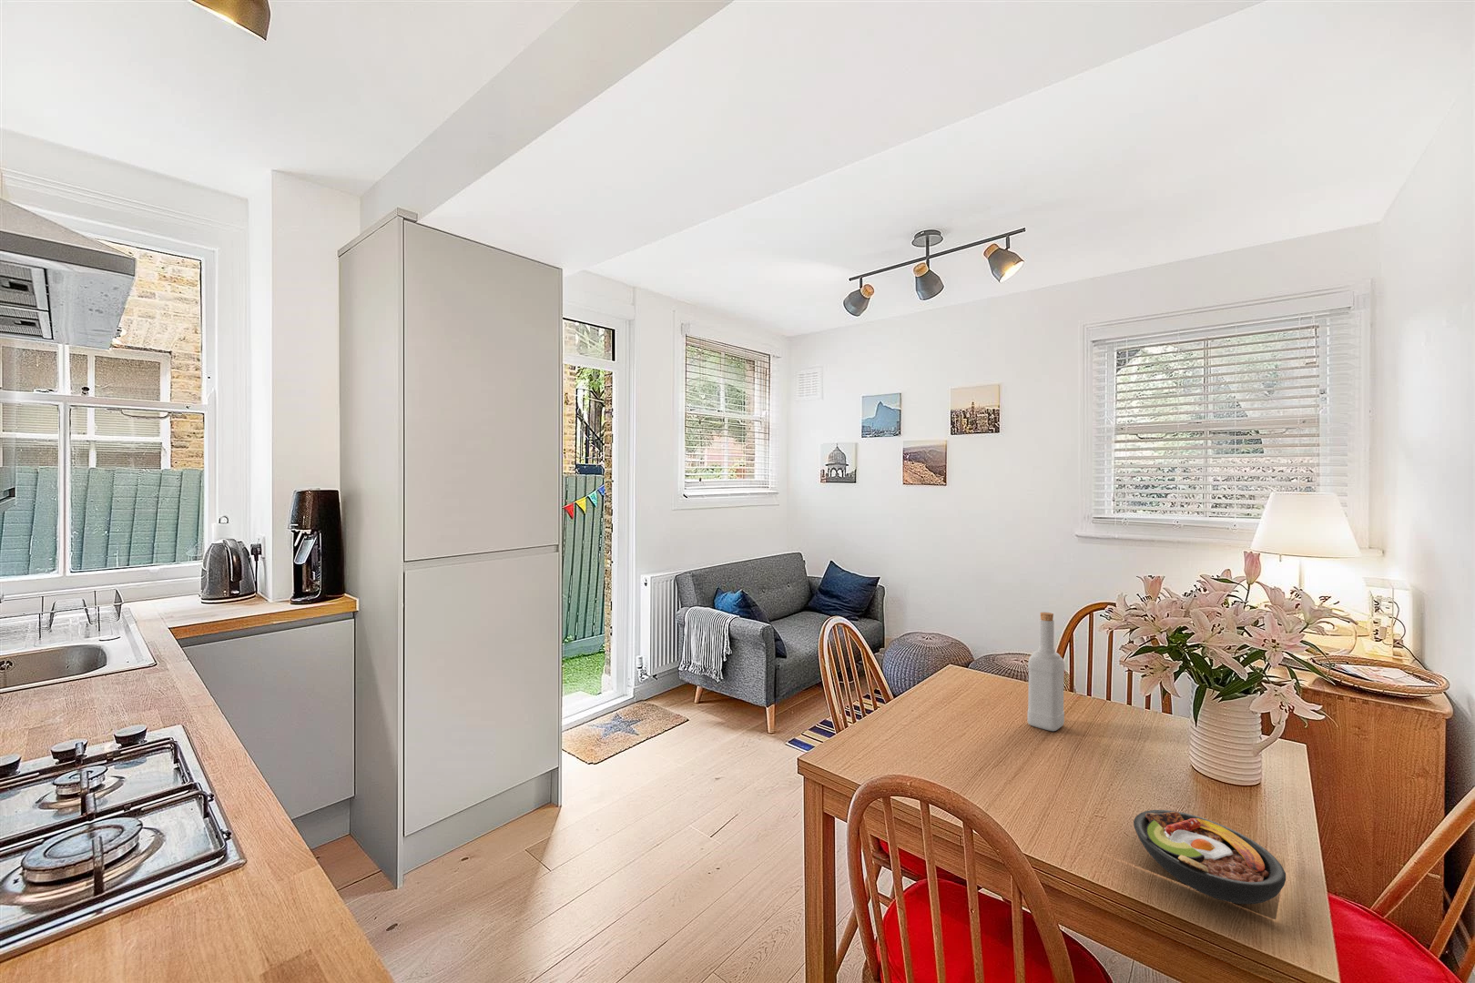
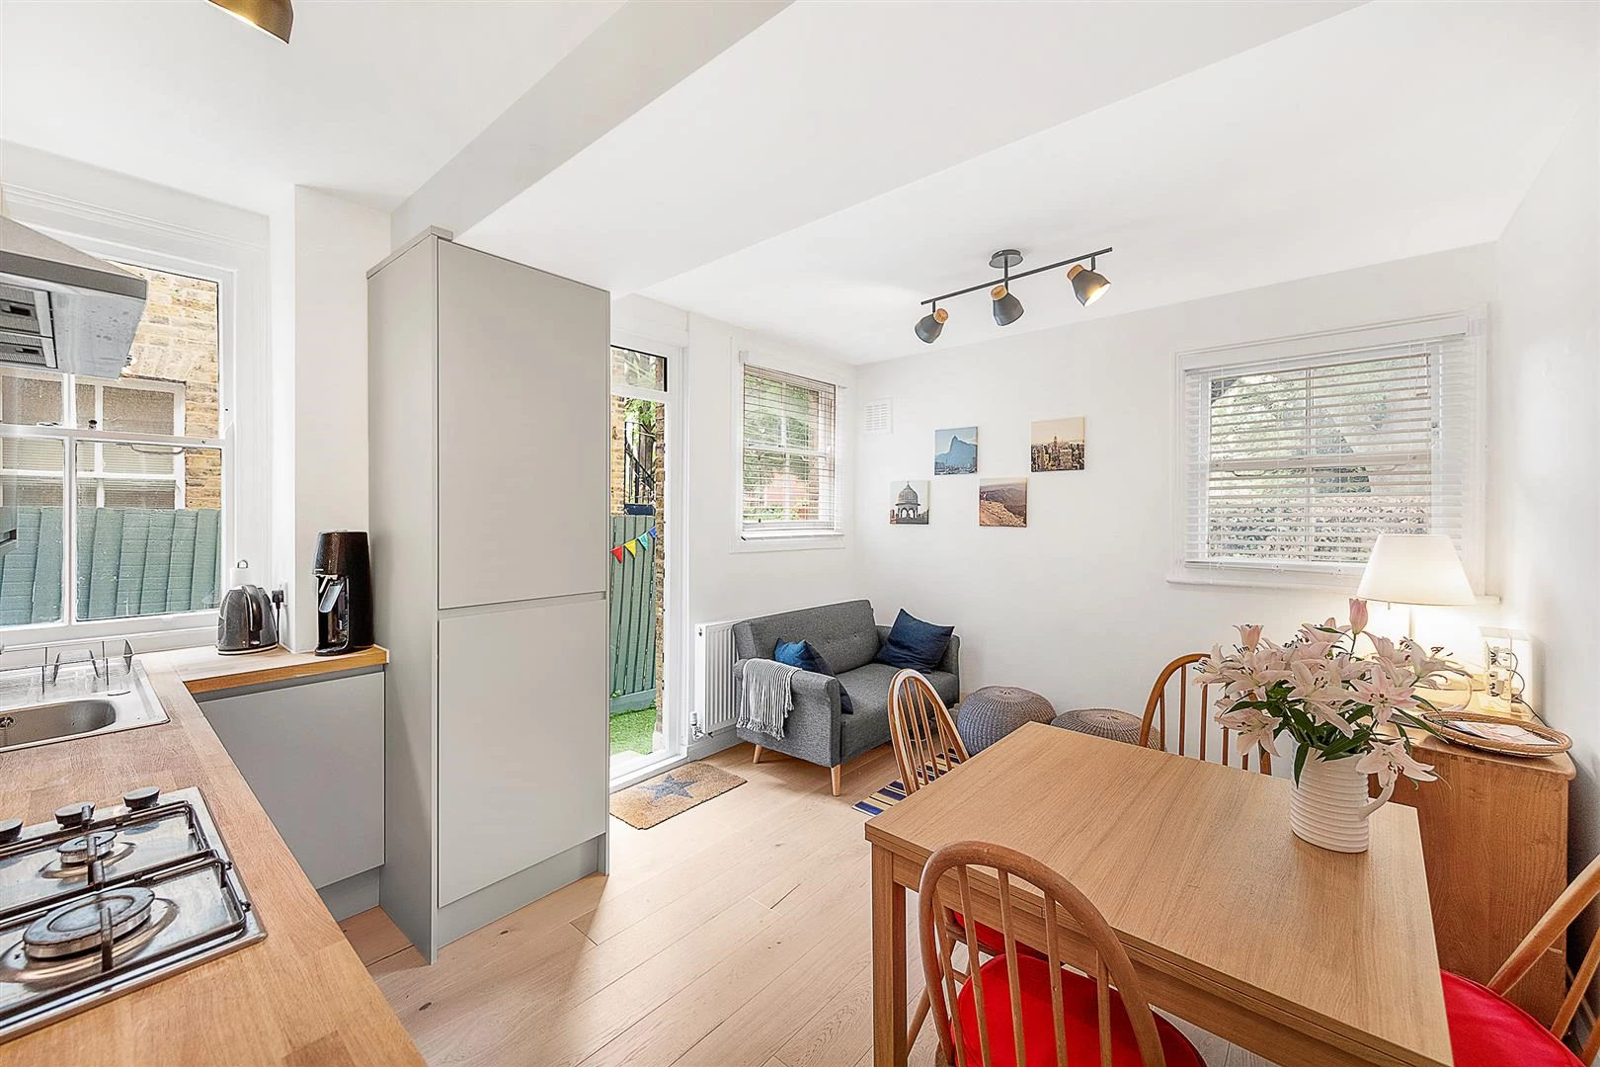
- bottle (1046, 669)
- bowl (1202, 858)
